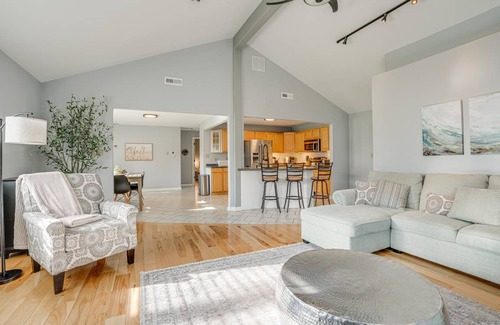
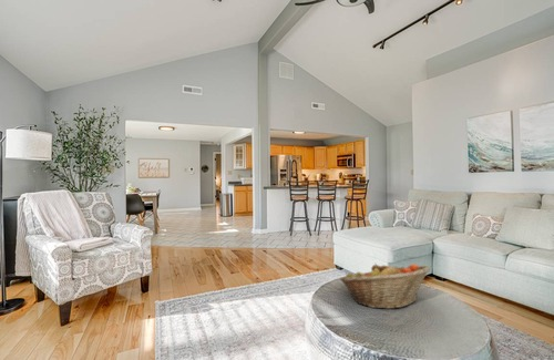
+ fruit basket (384, 280)
